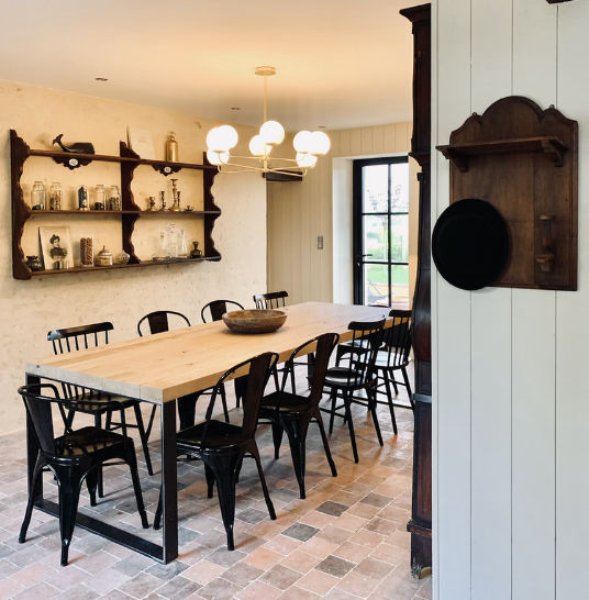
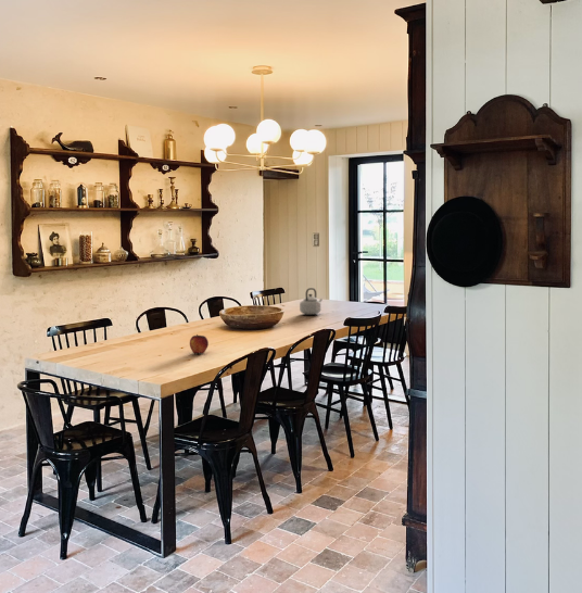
+ fruit (199, 343)
+ teapot (312, 301)
